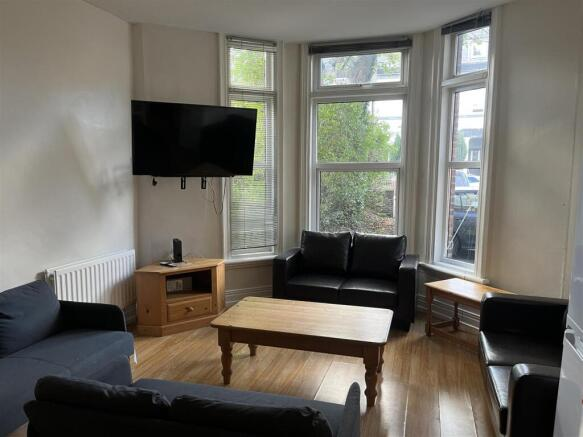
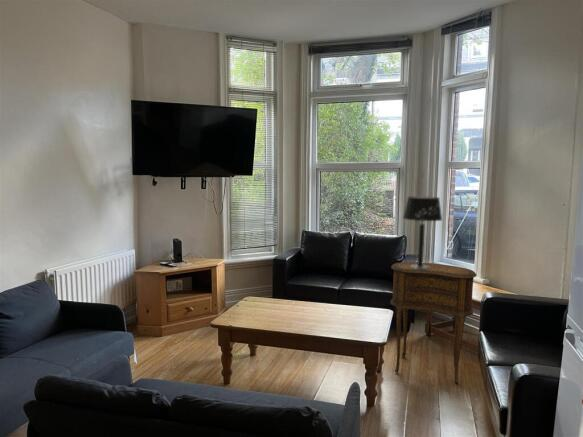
+ table lamp (421, 232)
+ side table (430, 311)
